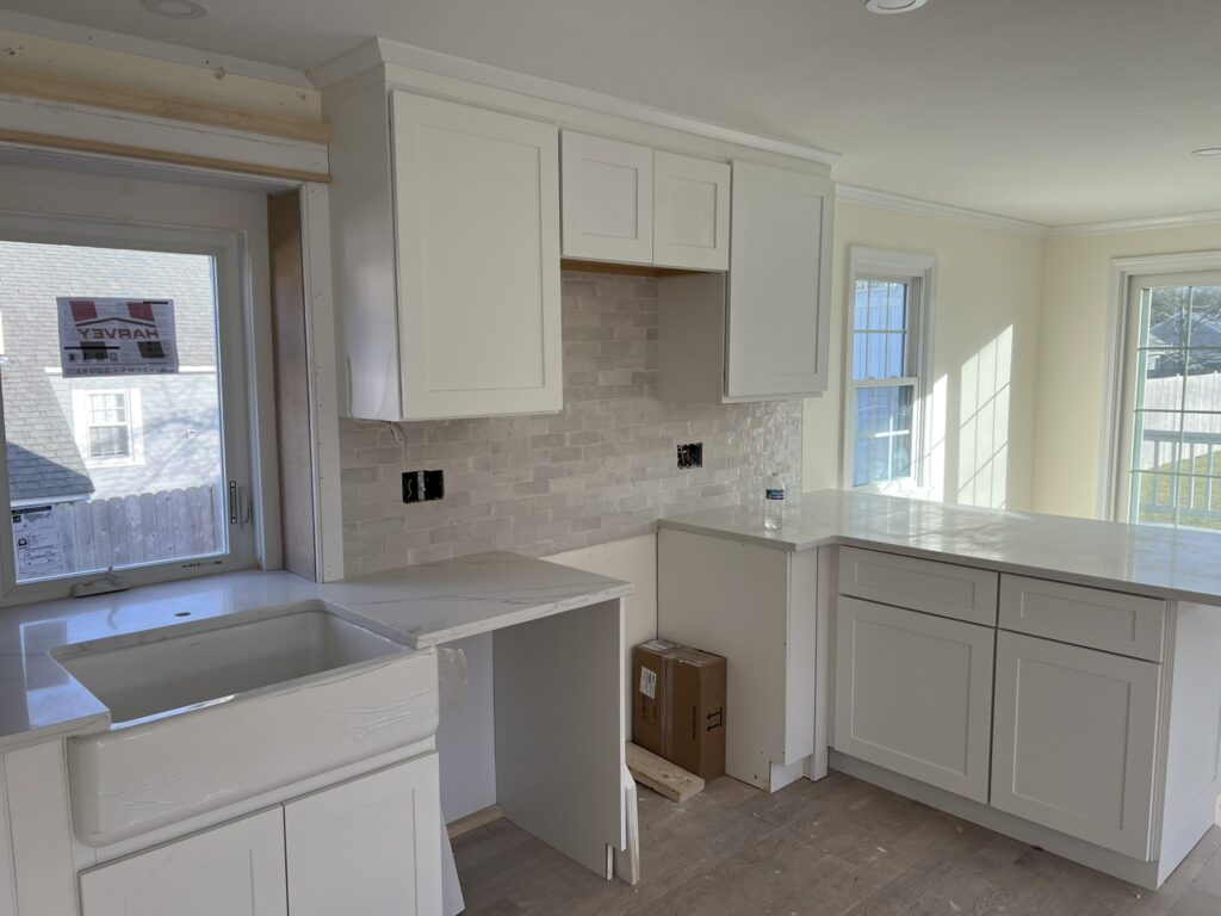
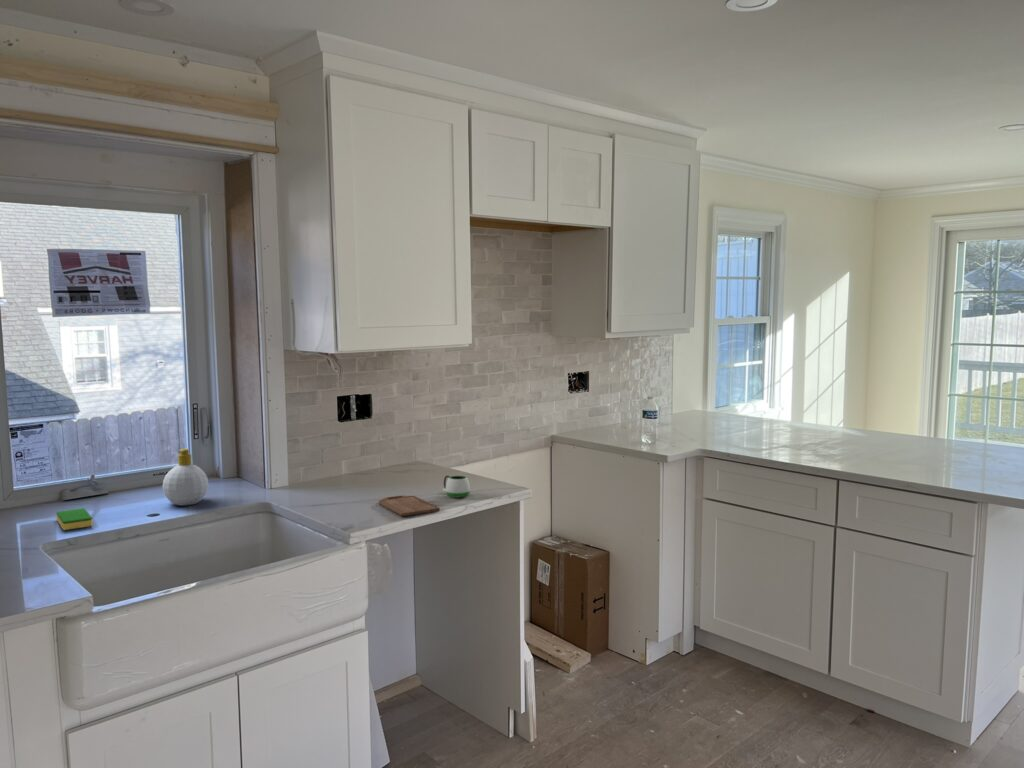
+ cutting board (406, 504)
+ soap bottle (185, 476)
+ mug (453, 485)
+ dish sponge (74, 518)
